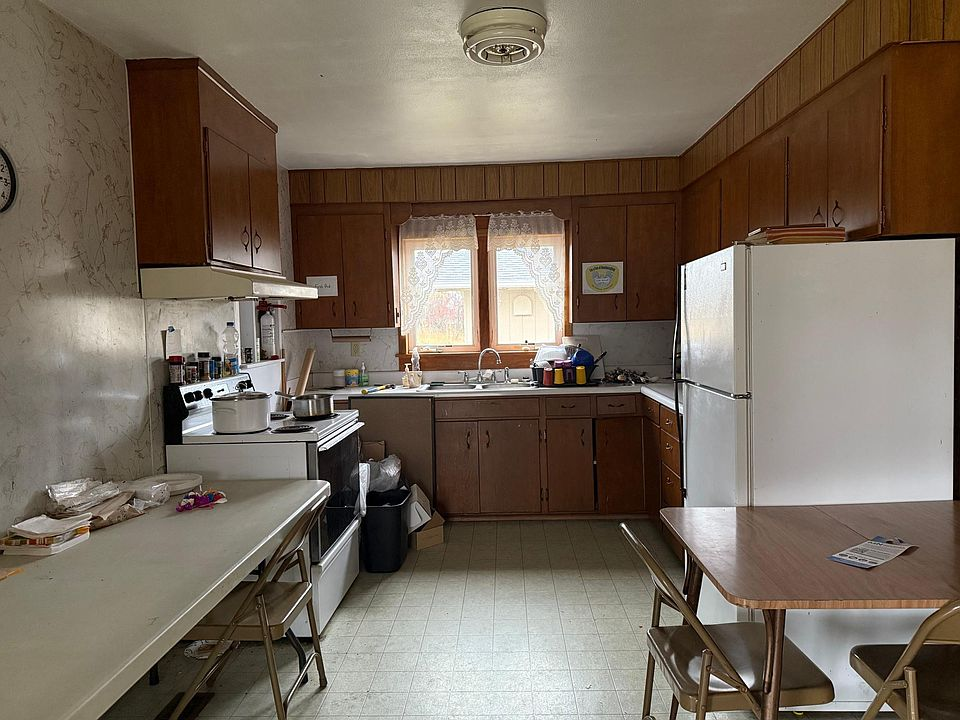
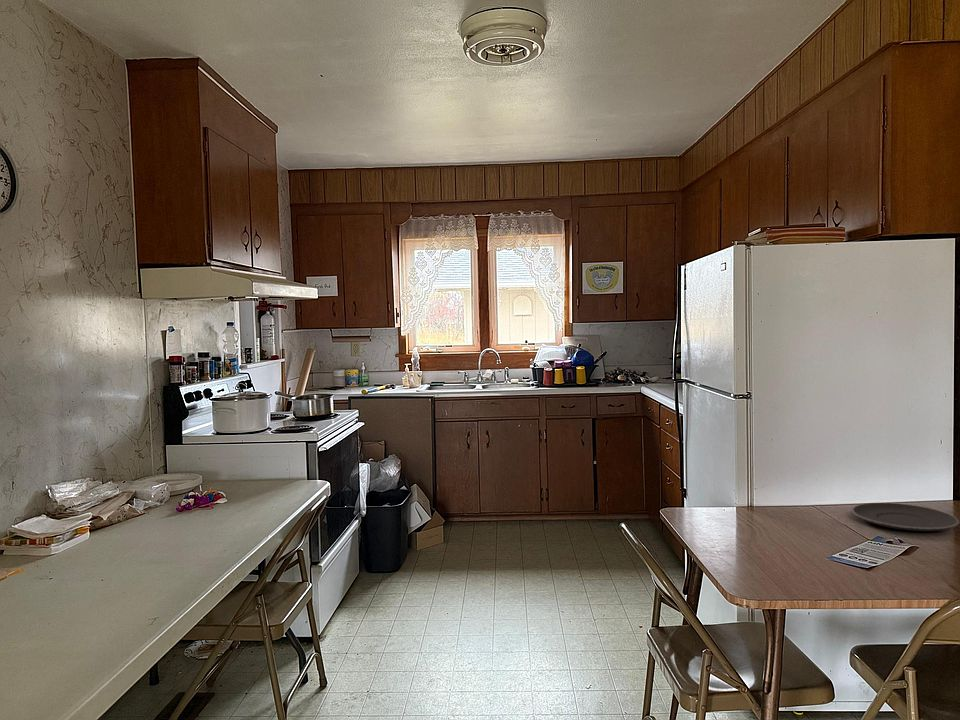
+ plate (903, 517)
